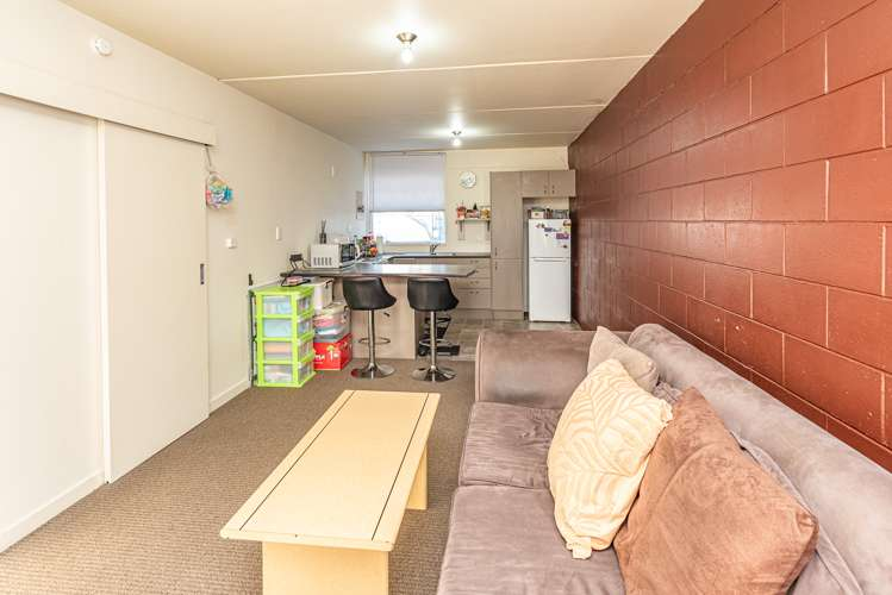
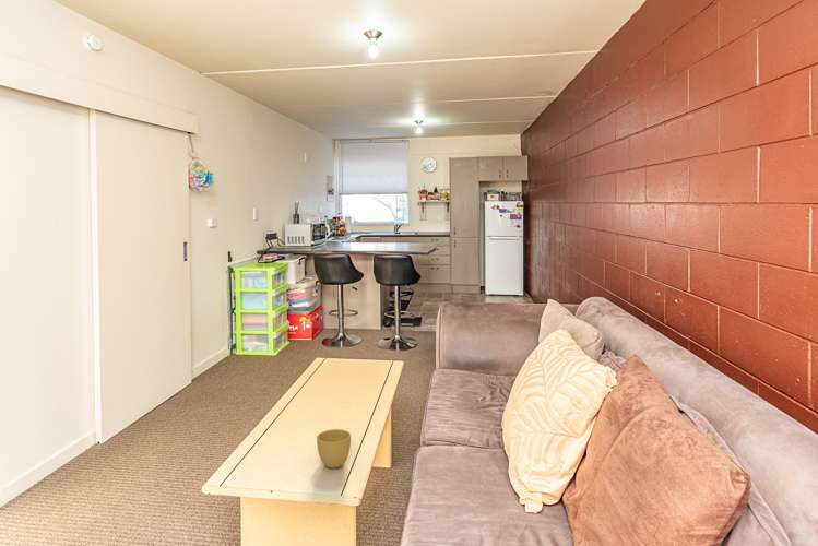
+ cup (332, 448)
